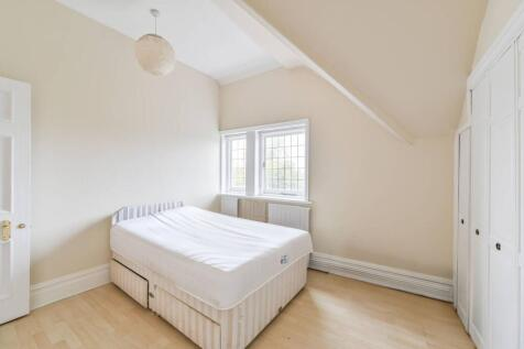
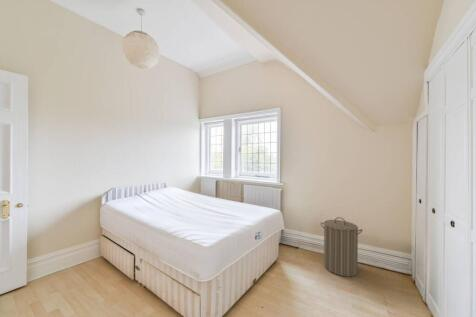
+ laundry hamper (340, 242)
